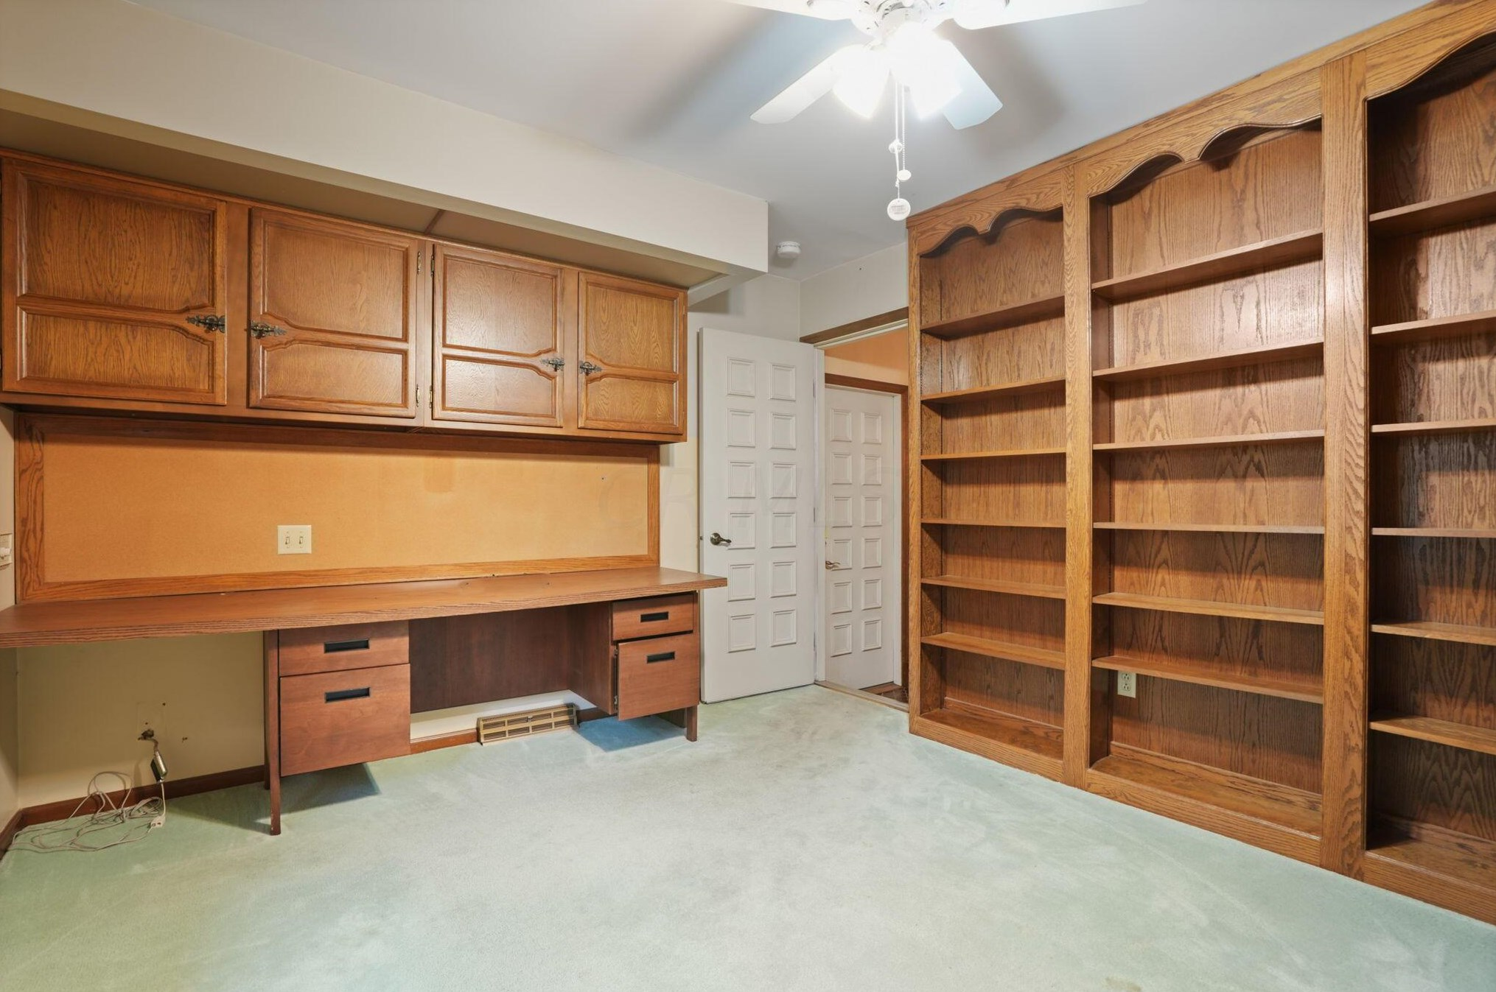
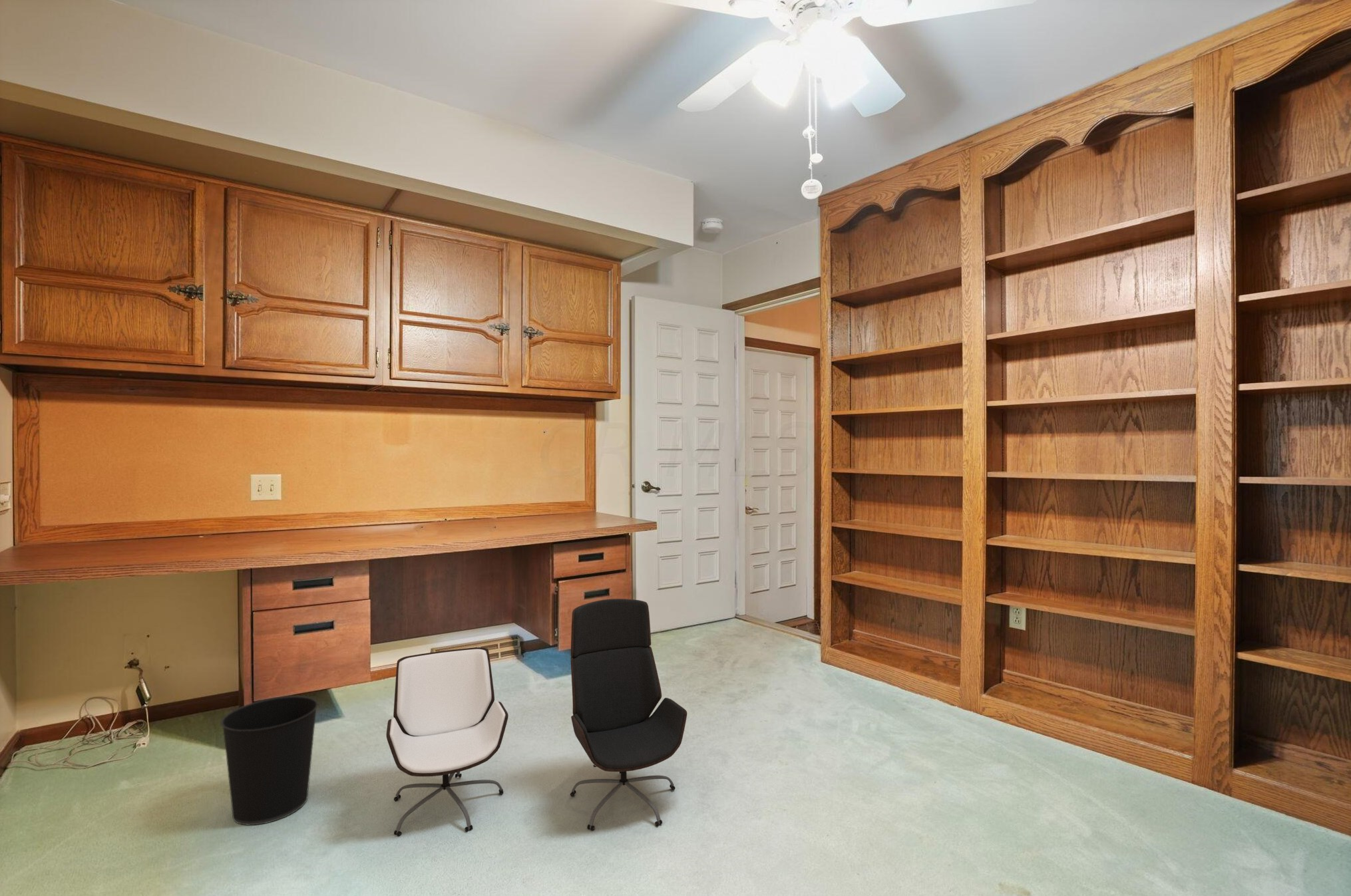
+ wastebasket (271, 759)
+ office chair (572, 702)
